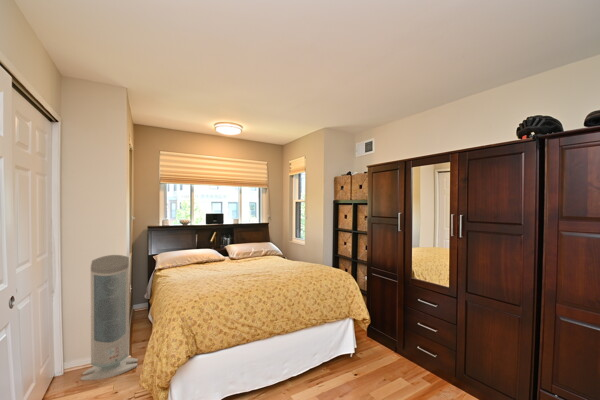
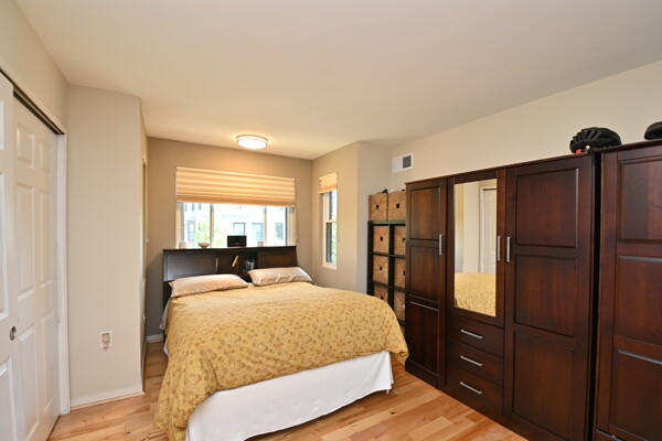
- air purifier (110, 313)
